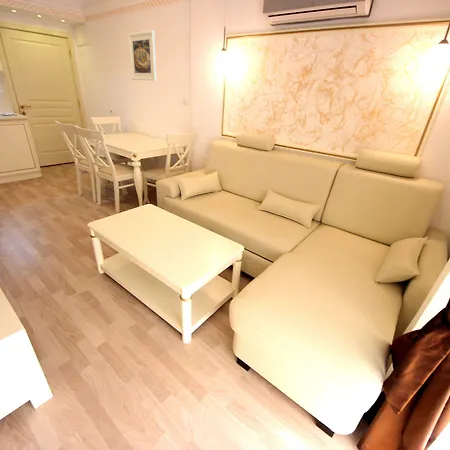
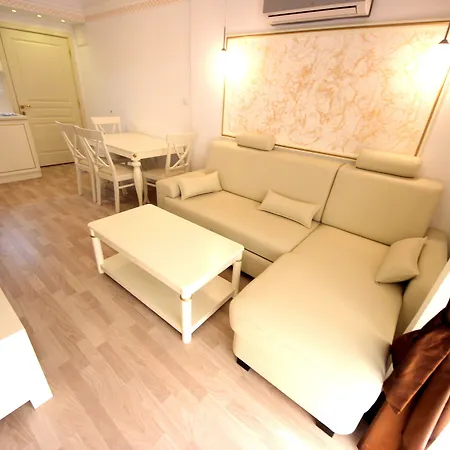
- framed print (142, 57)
